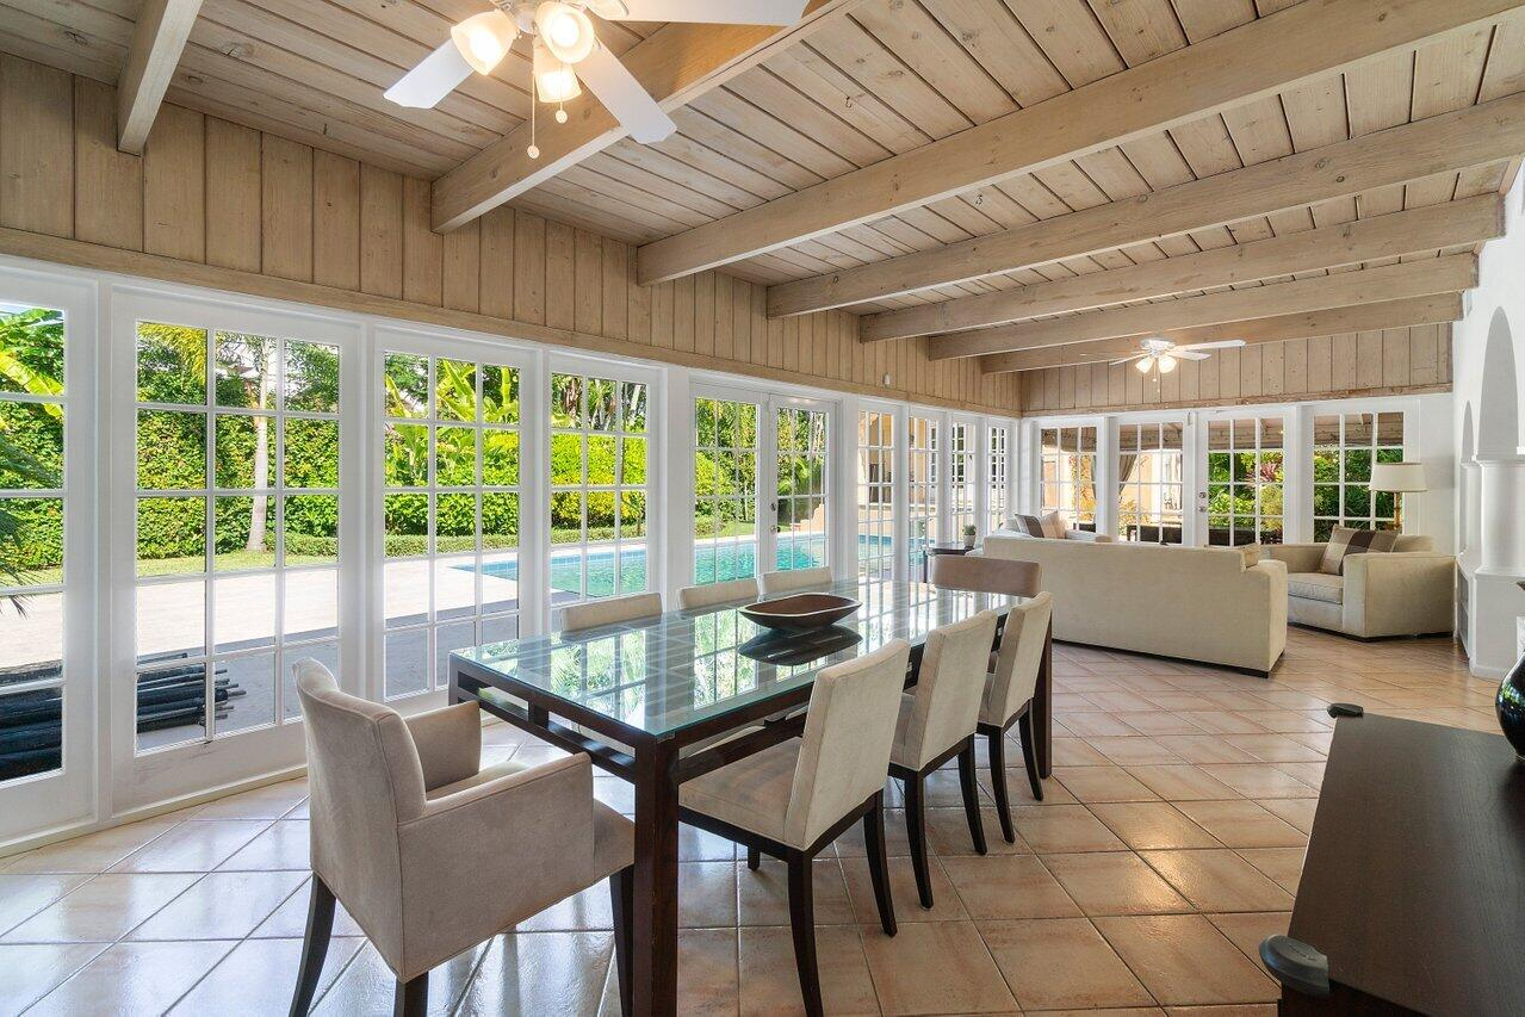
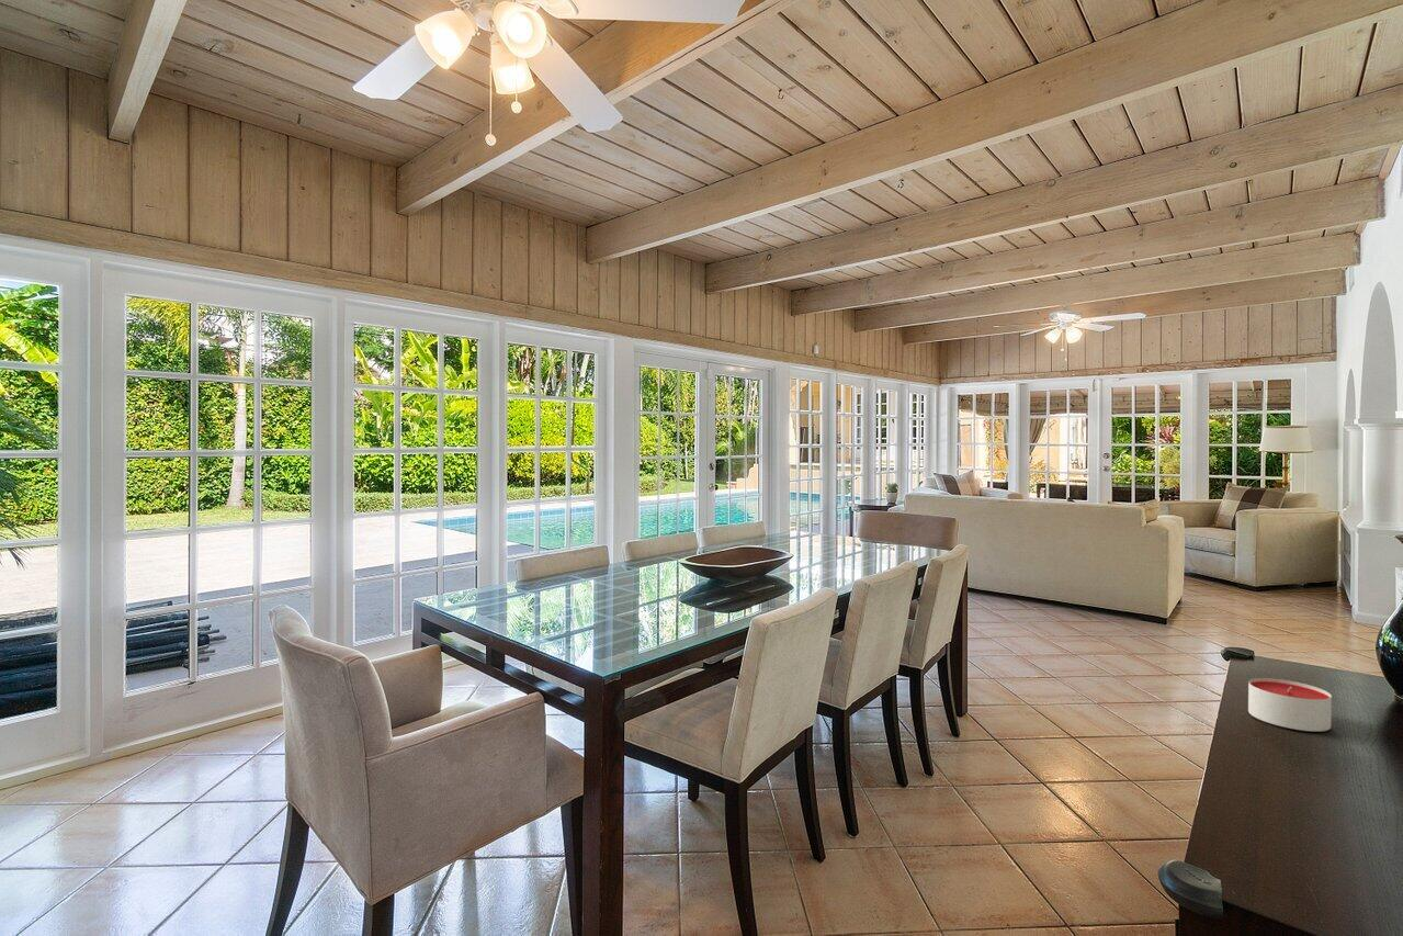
+ candle (1288, 702)
